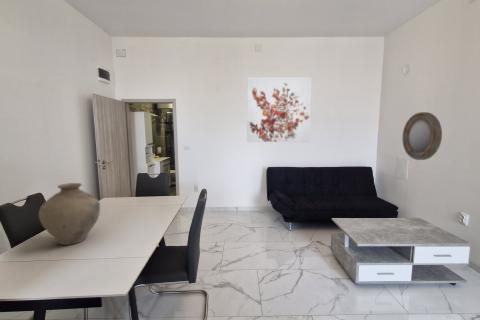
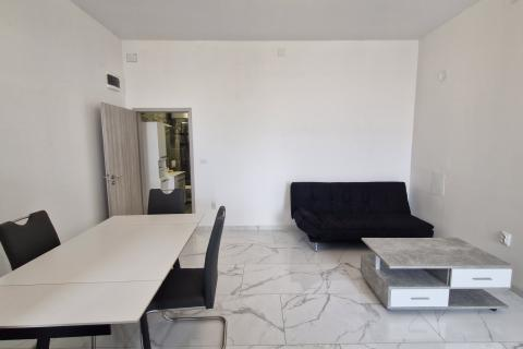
- vase (71, 212)
- wall art (278, 110)
- home mirror (420, 136)
